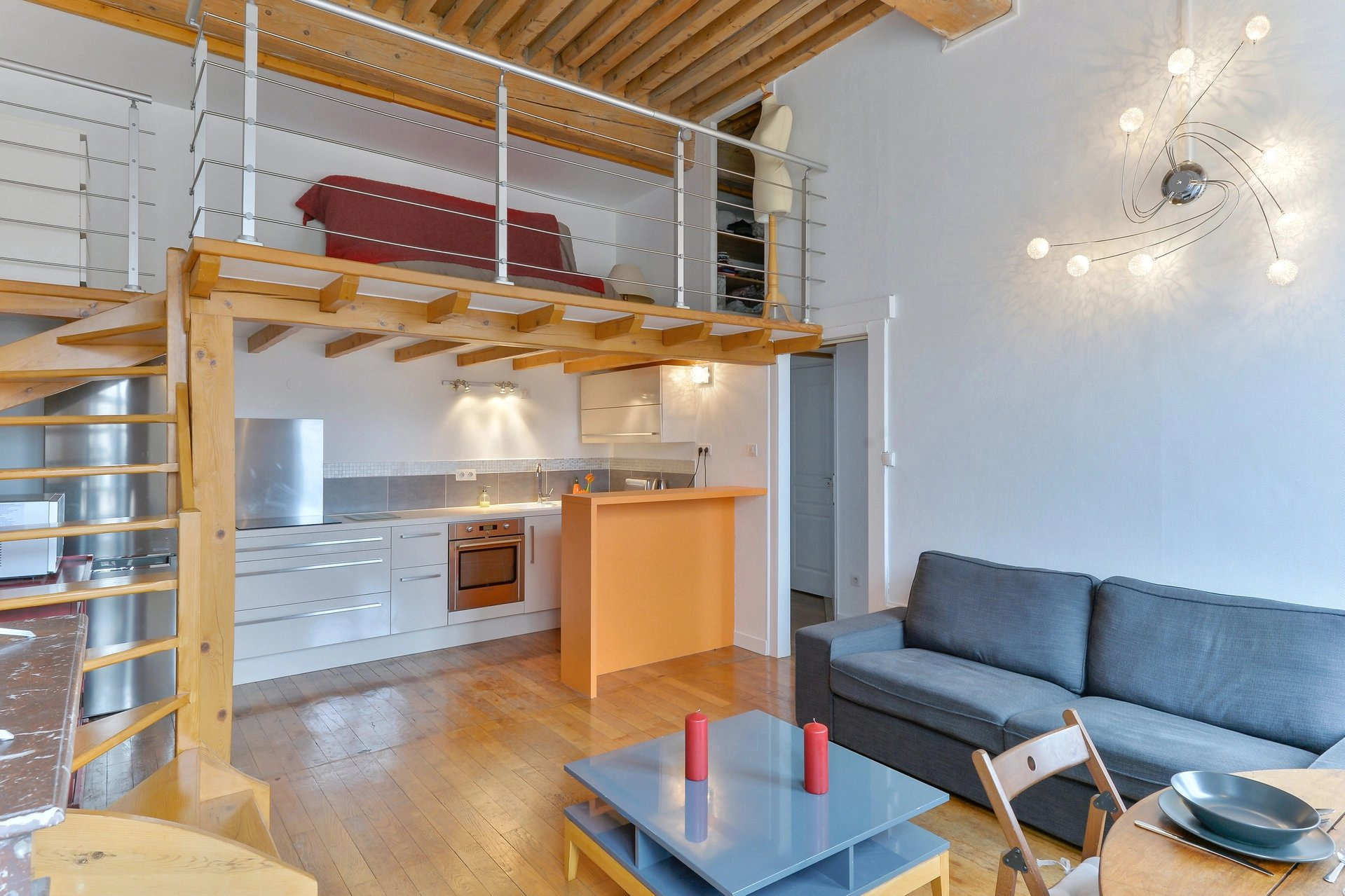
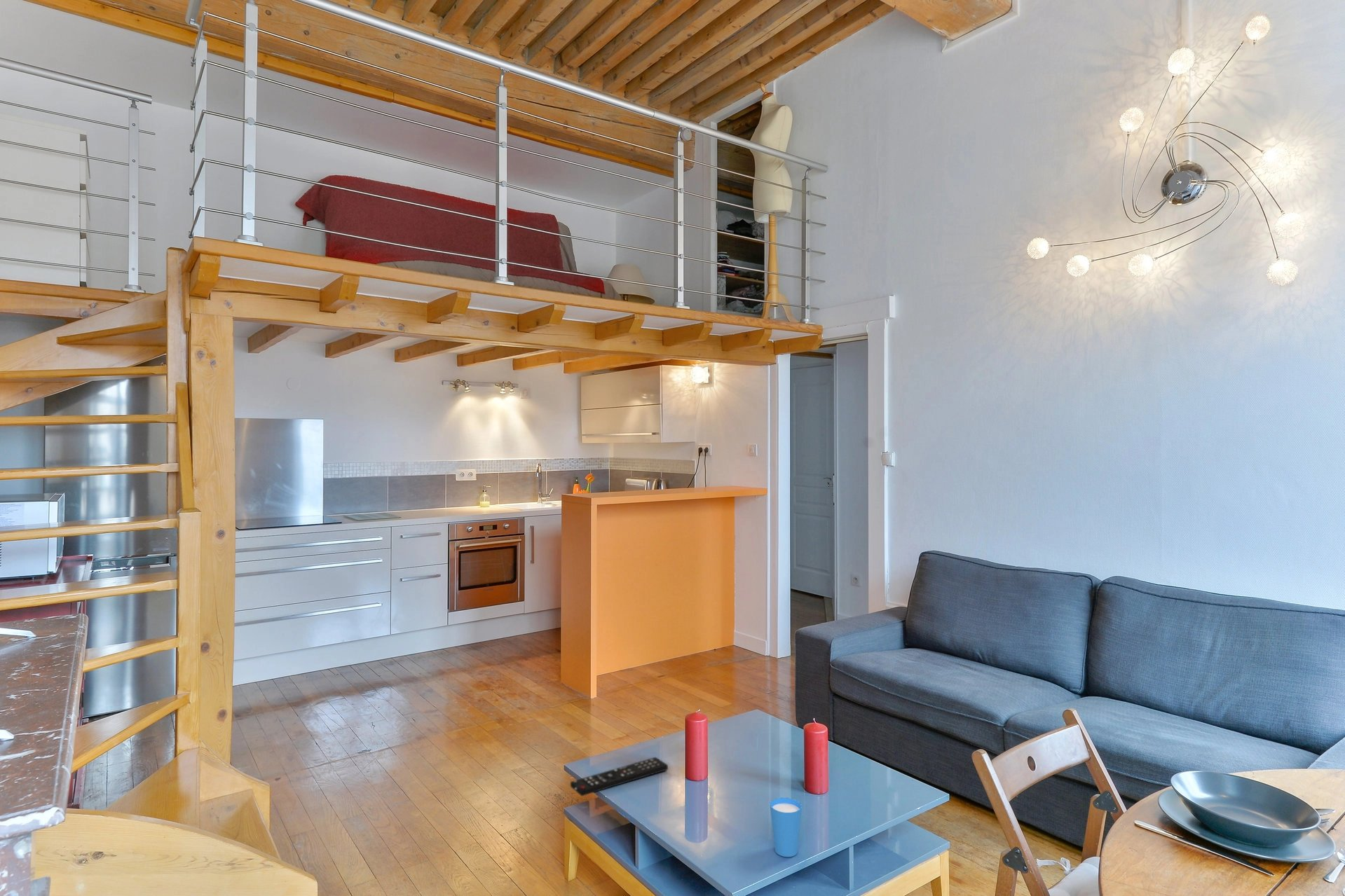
+ cup (786, 827)
+ remote control (620, 775)
